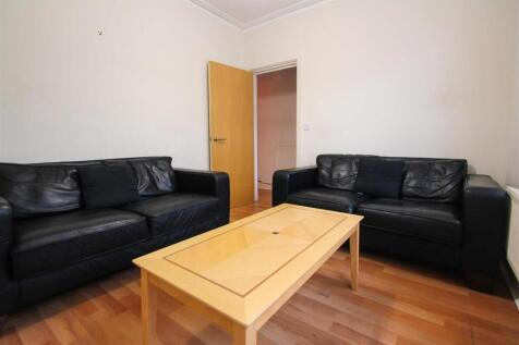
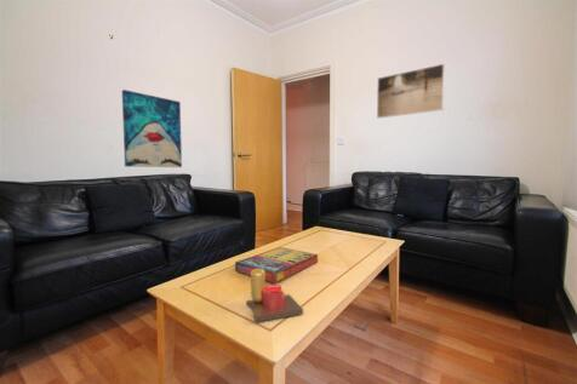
+ wall art (154, 132)
+ game compilation box (278, 262)
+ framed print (407, 92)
+ candle (273, 291)
